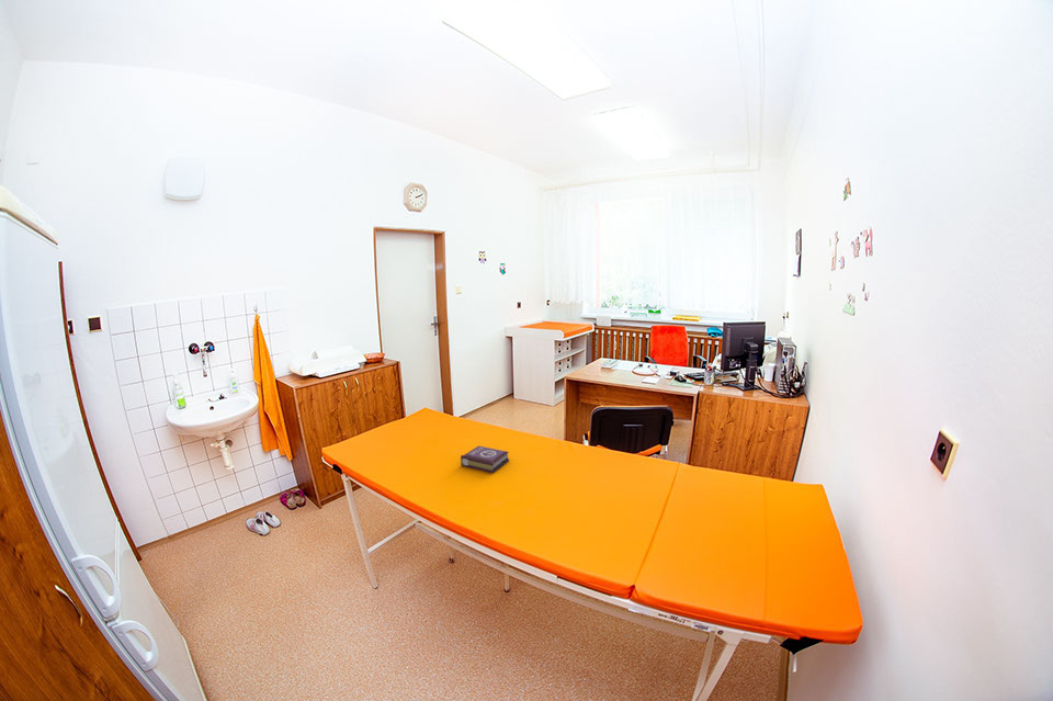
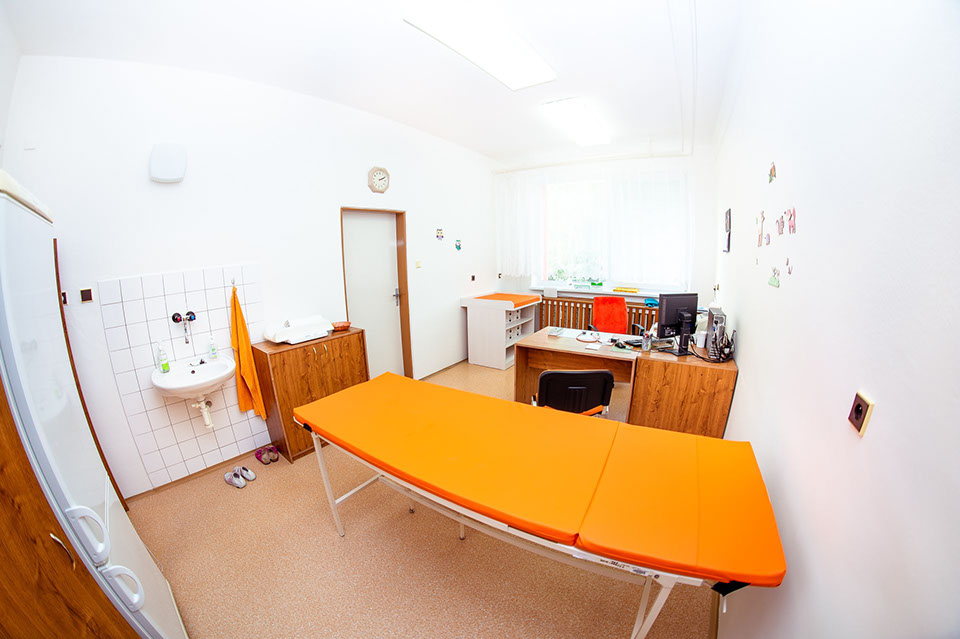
- book (485, 457)
